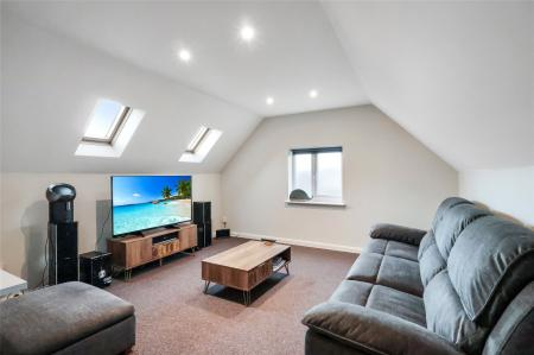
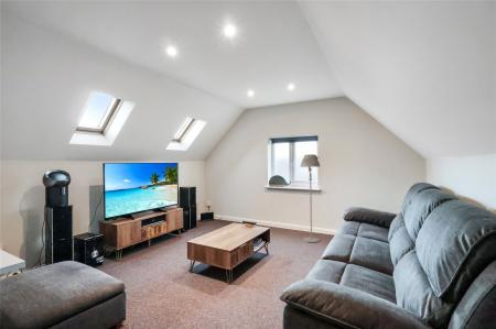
+ floor lamp (310, 197)
